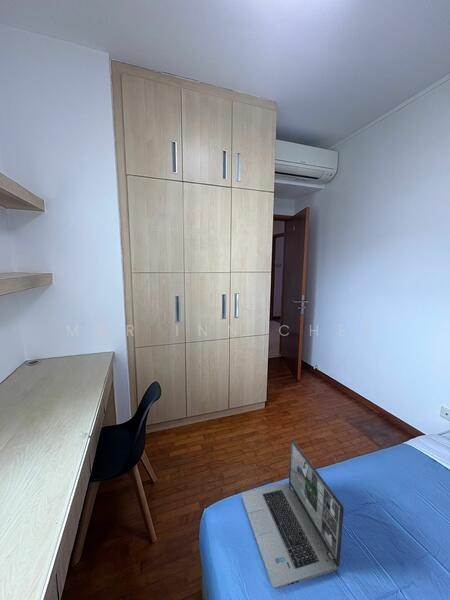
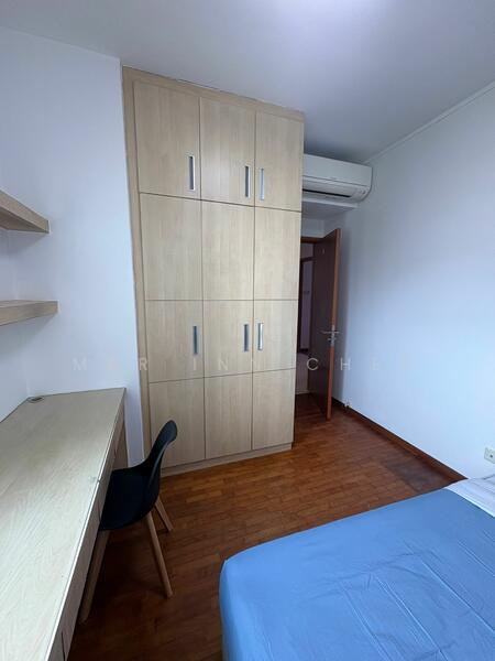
- laptop (284, 500)
